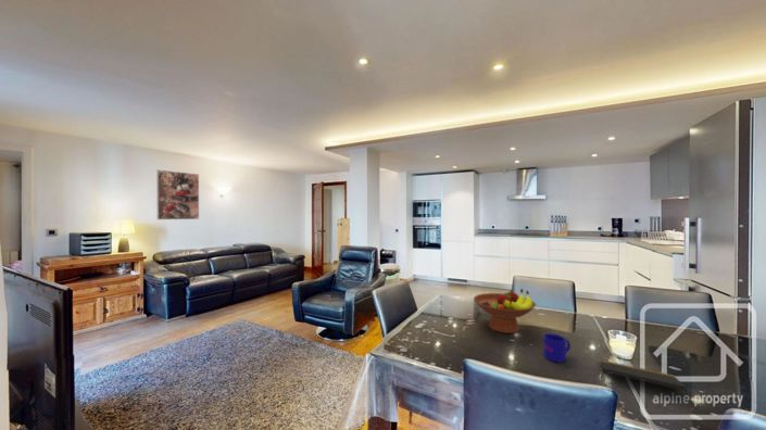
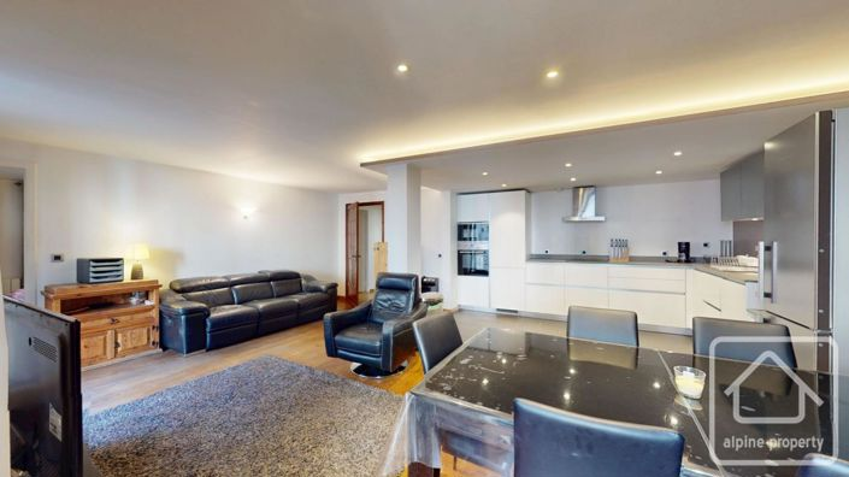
- mug (557, 346)
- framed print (178, 195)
- notepad (638, 374)
- fruit bowl (503, 308)
